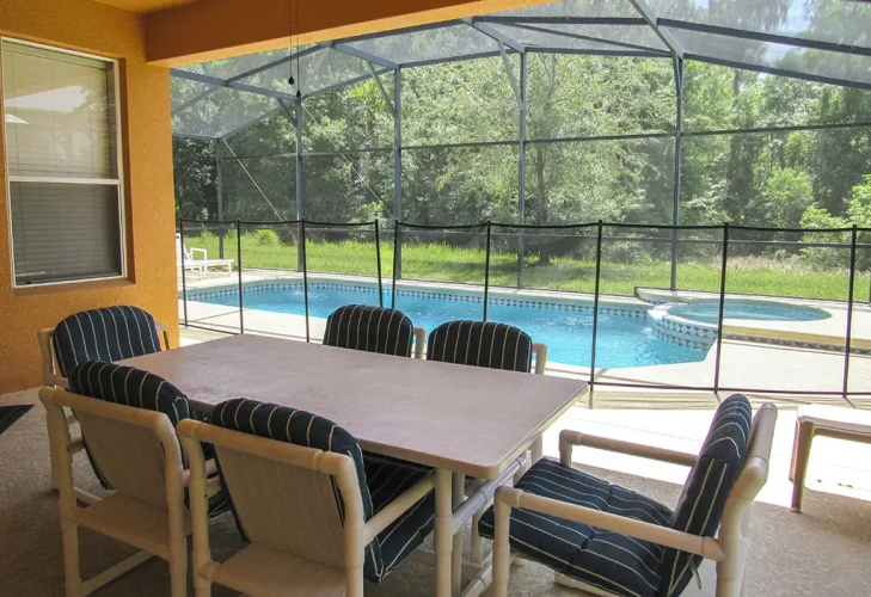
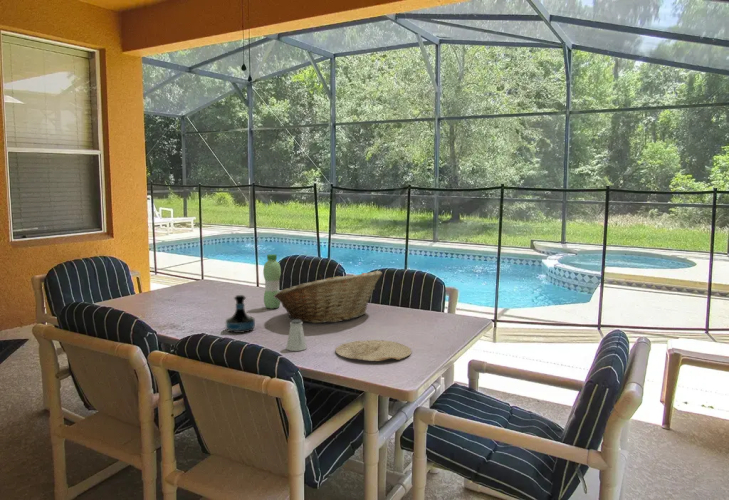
+ tequila bottle (240, 312)
+ plate (373, 348)
+ water bottle (272, 281)
+ fruit basket (330, 293)
+ saltshaker (296, 334)
